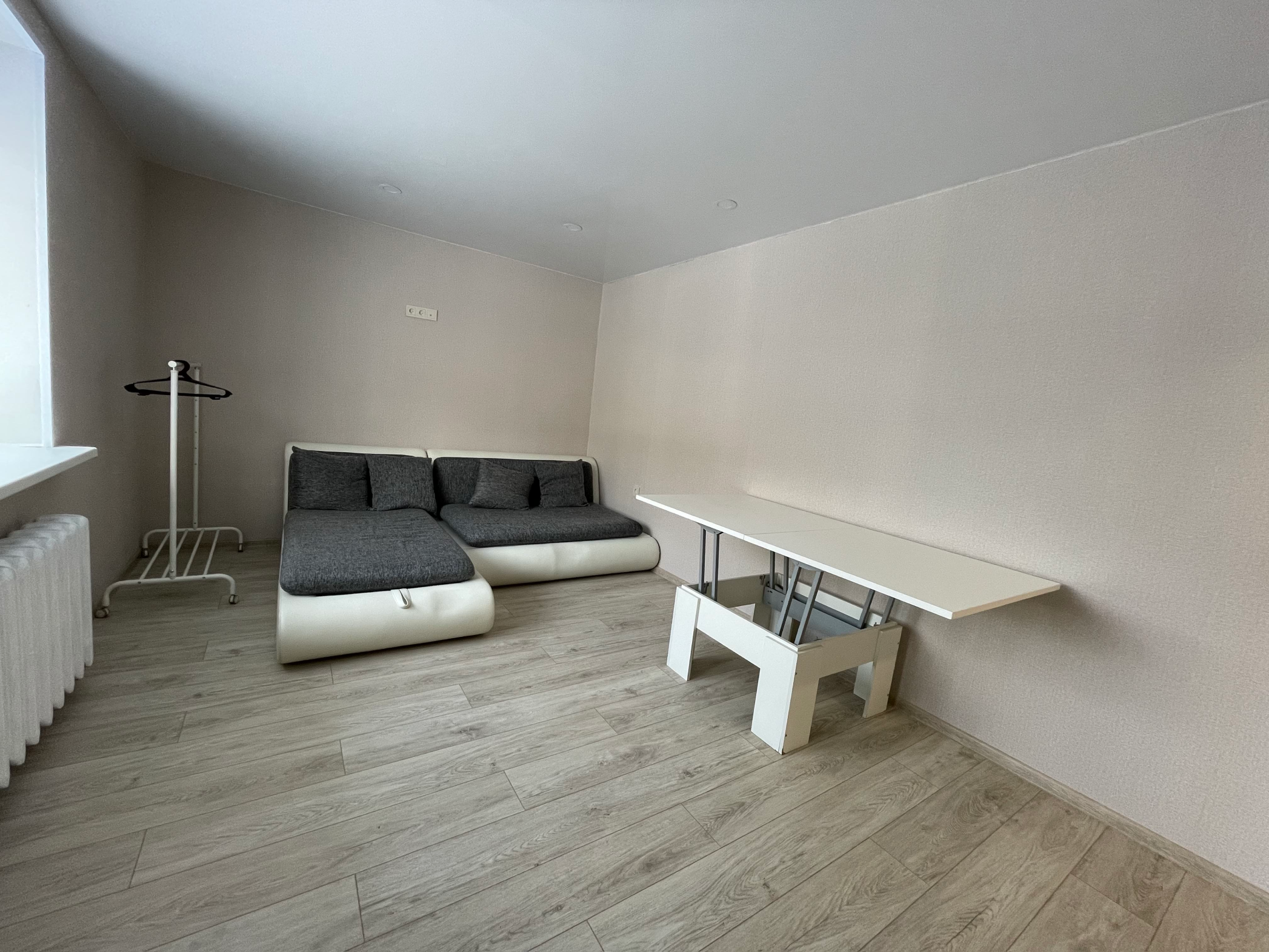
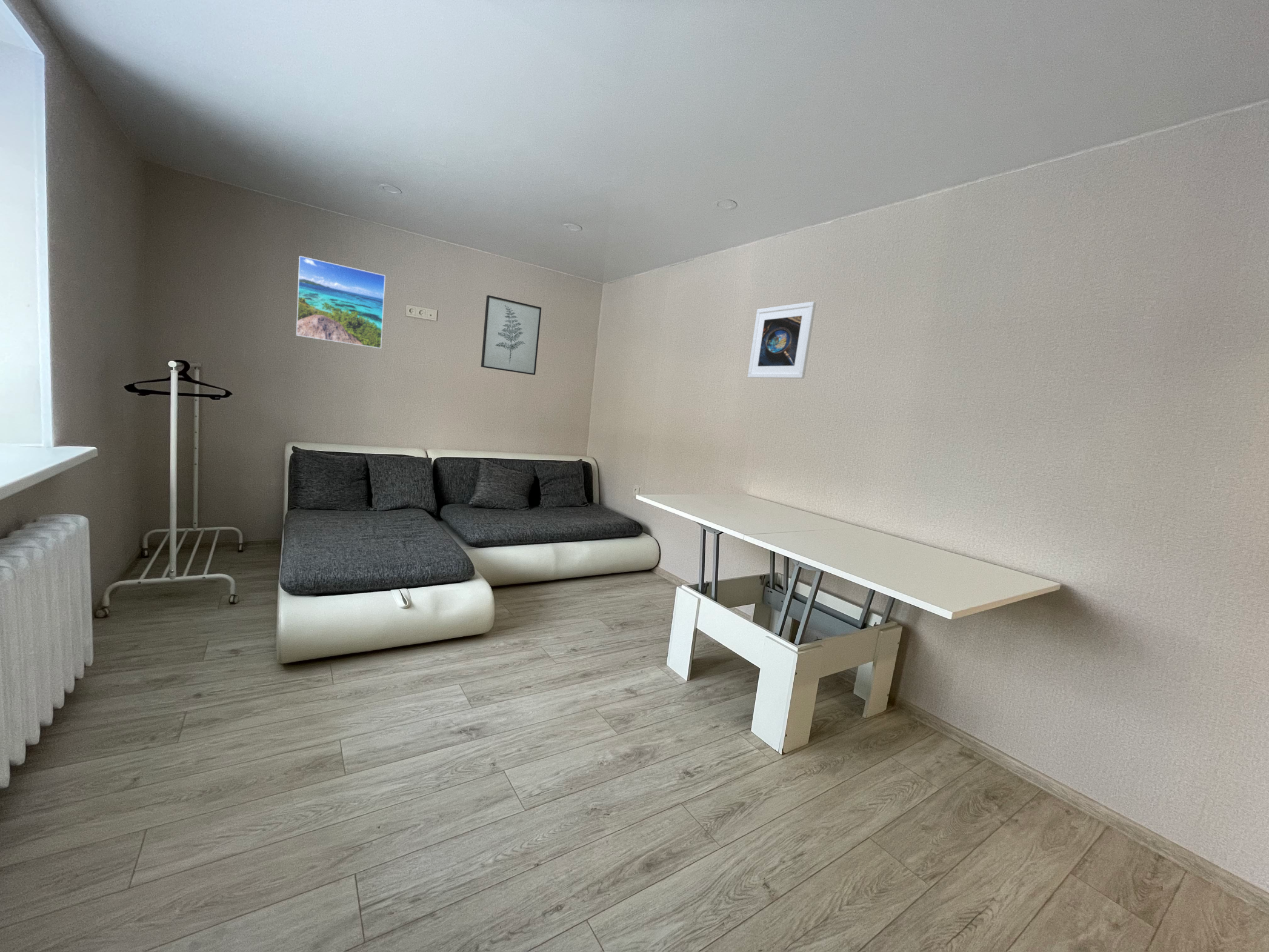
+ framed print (342, 304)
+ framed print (779, 342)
+ wall art (511, 336)
